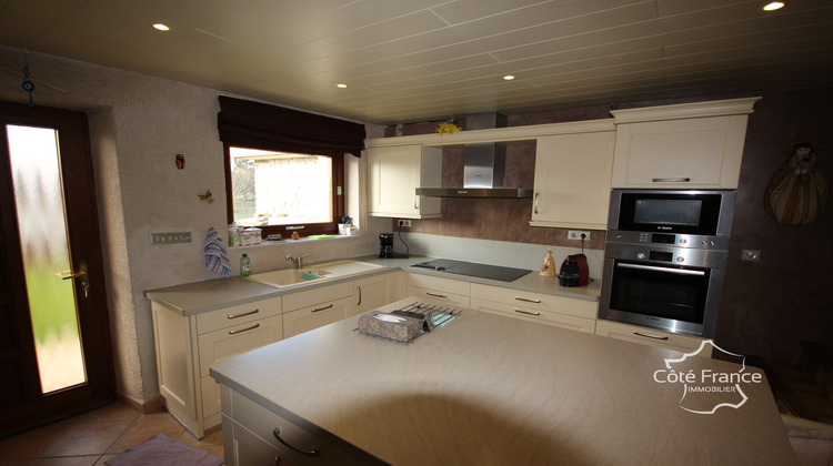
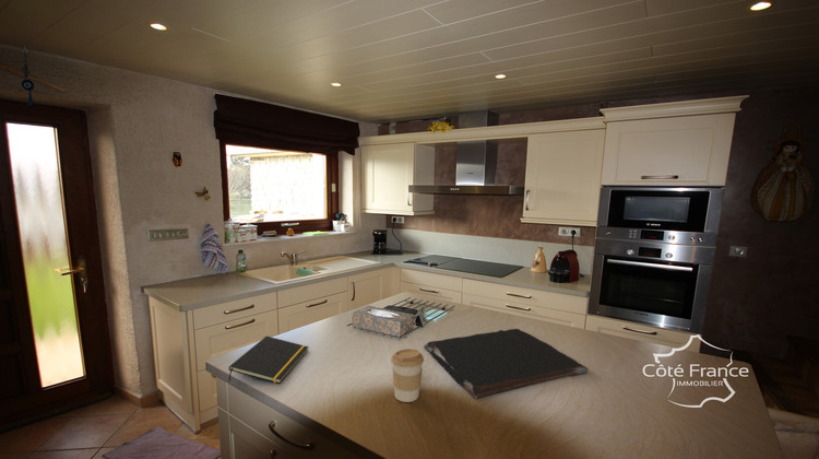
+ coffee cup (406, 373)
+ cutting board (500, 355)
+ notepad (272, 357)
